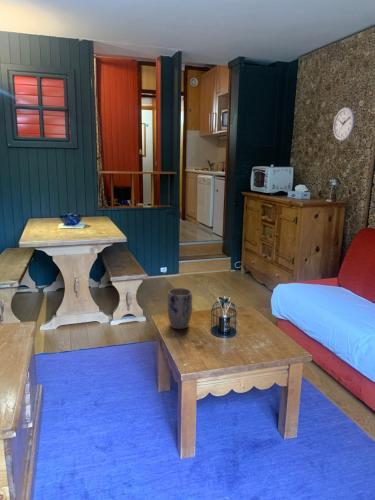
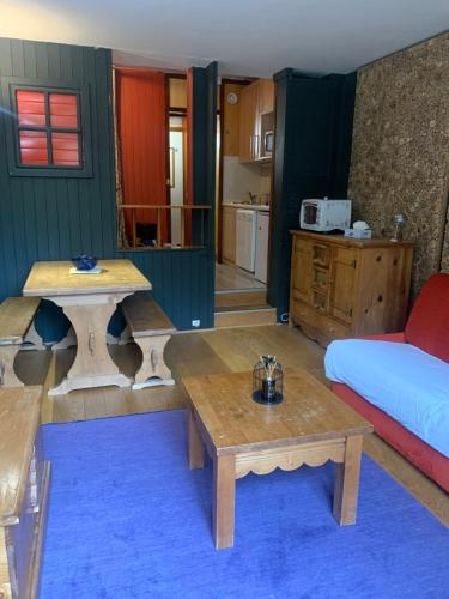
- wall clock (343, 124)
- plant pot (179, 308)
